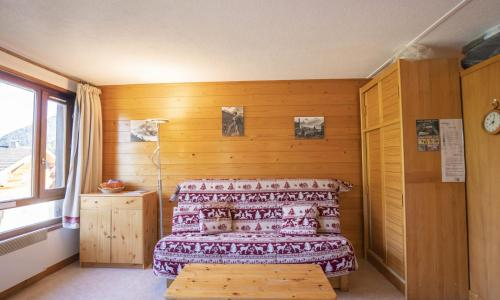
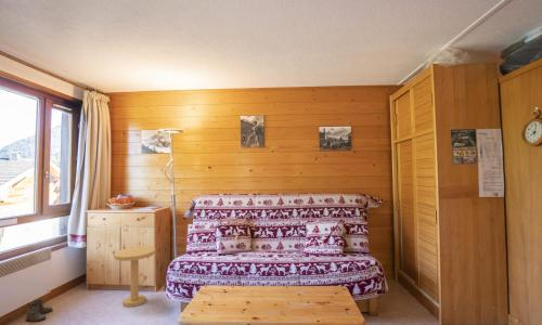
+ side table (134, 276)
+ boots (39, 309)
